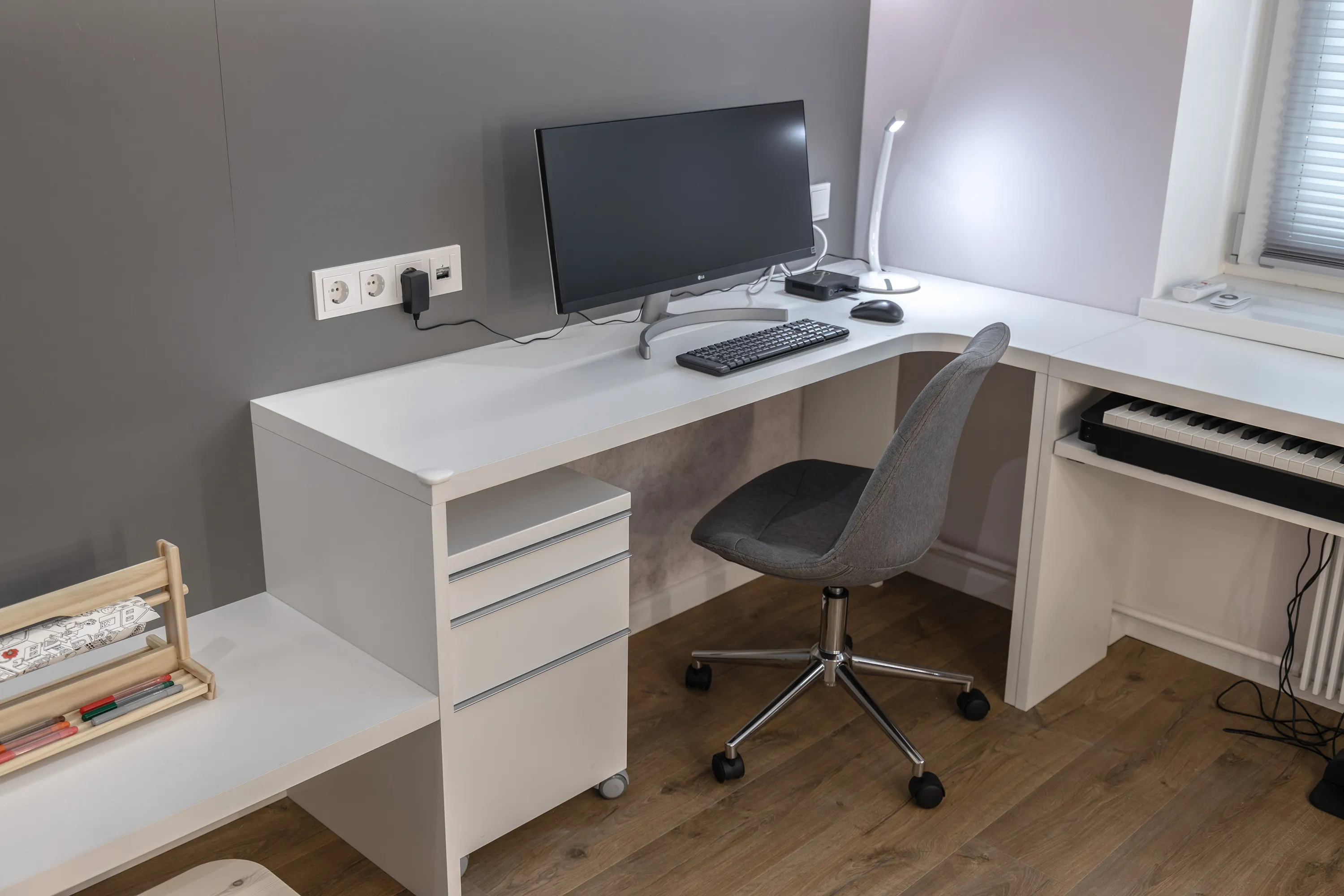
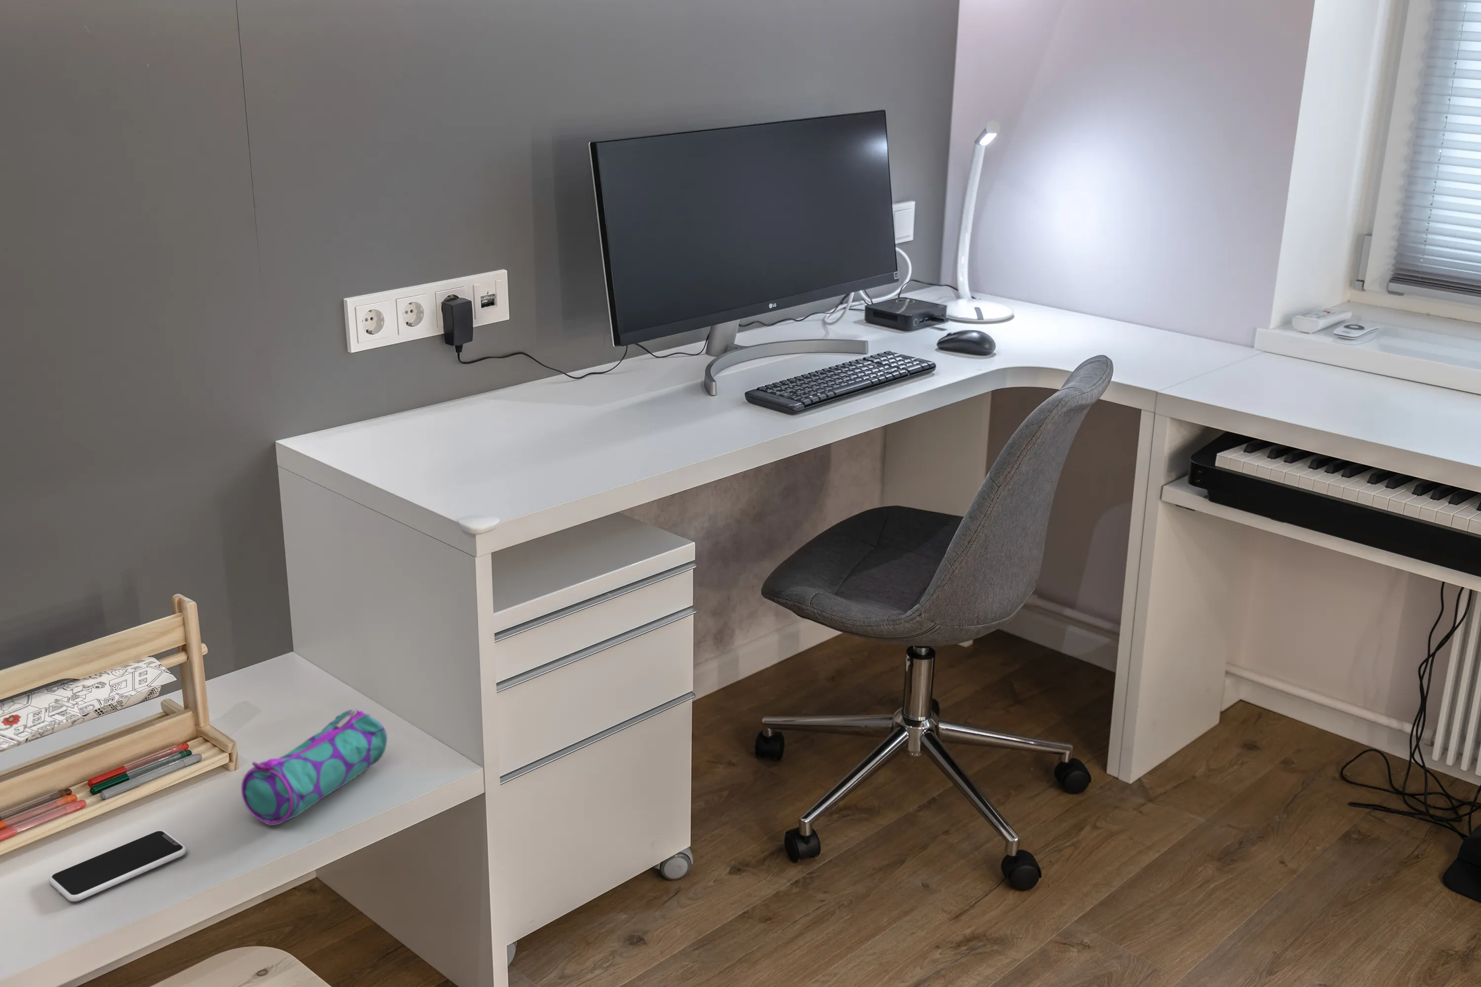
+ pencil case (316, 763)
+ smartphone (119, 865)
